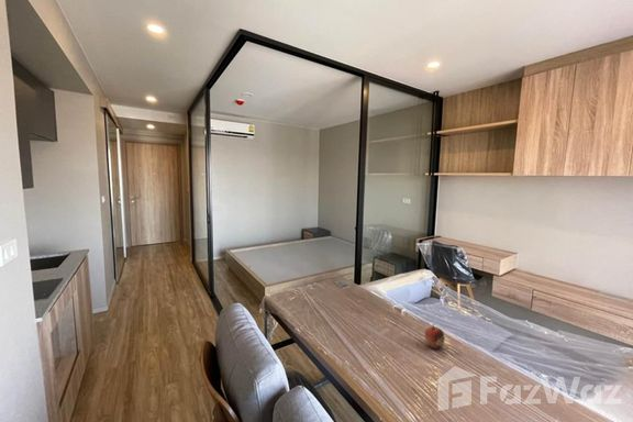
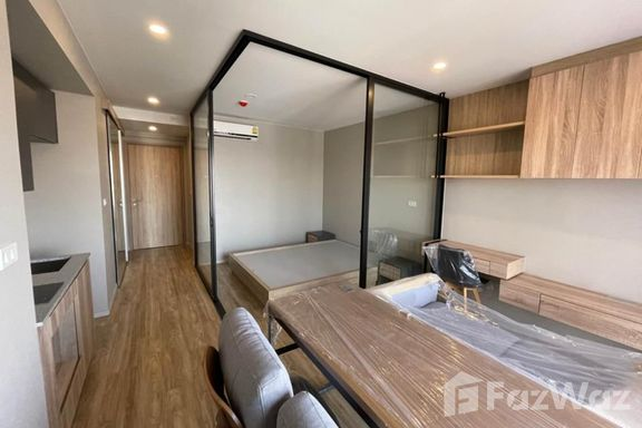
- fruit (434, 335)
